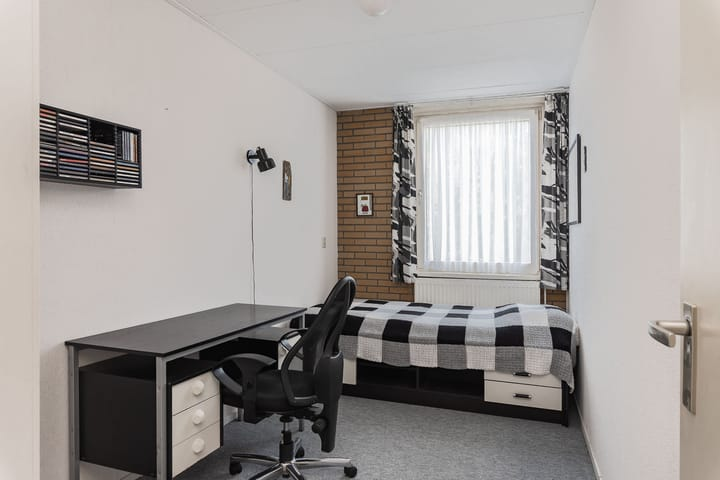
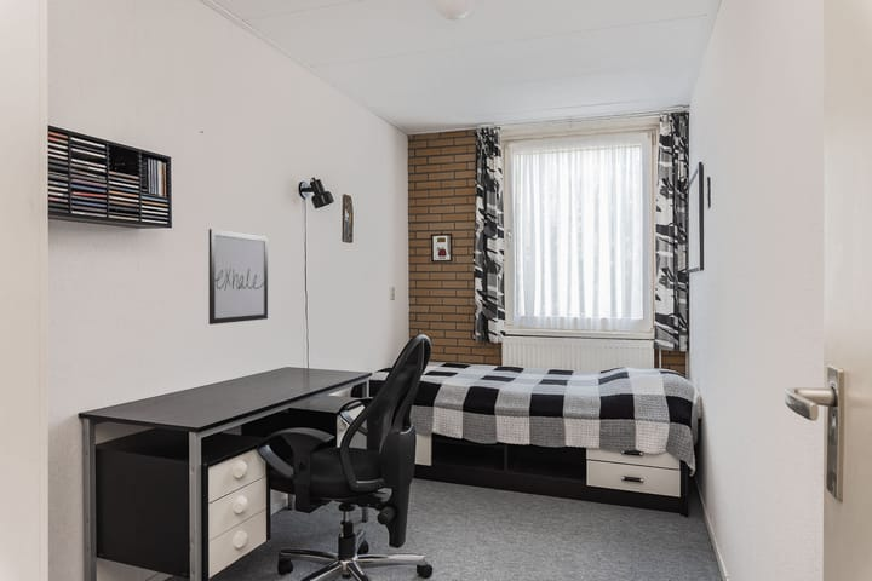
+ wall art (240, 277)
